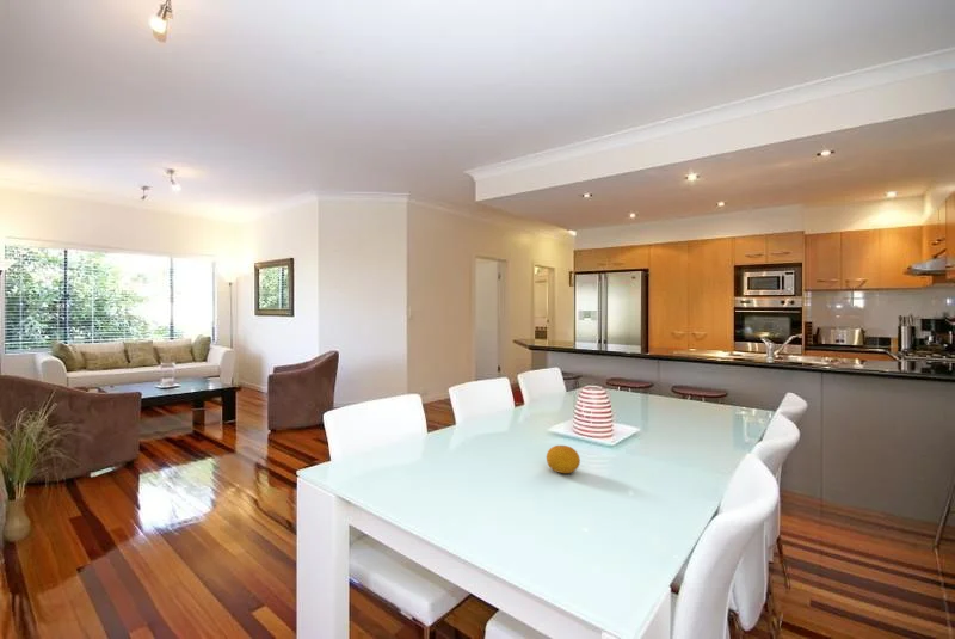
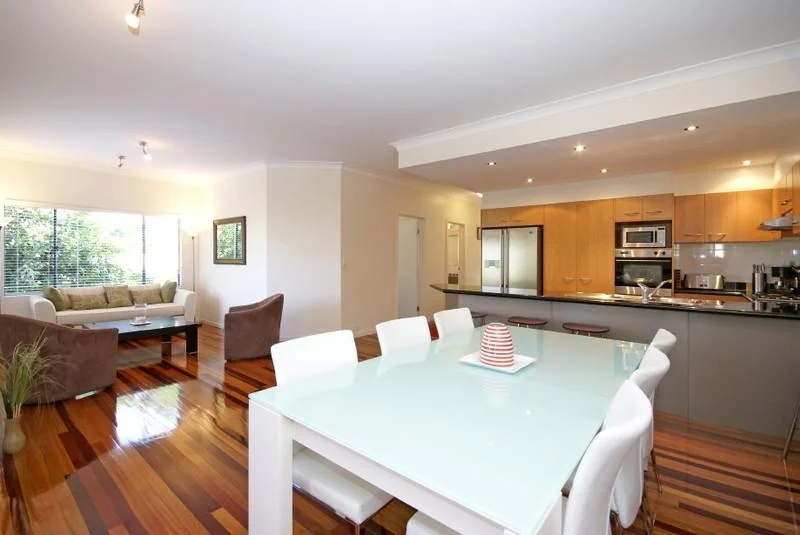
- fruit (562, 459)
